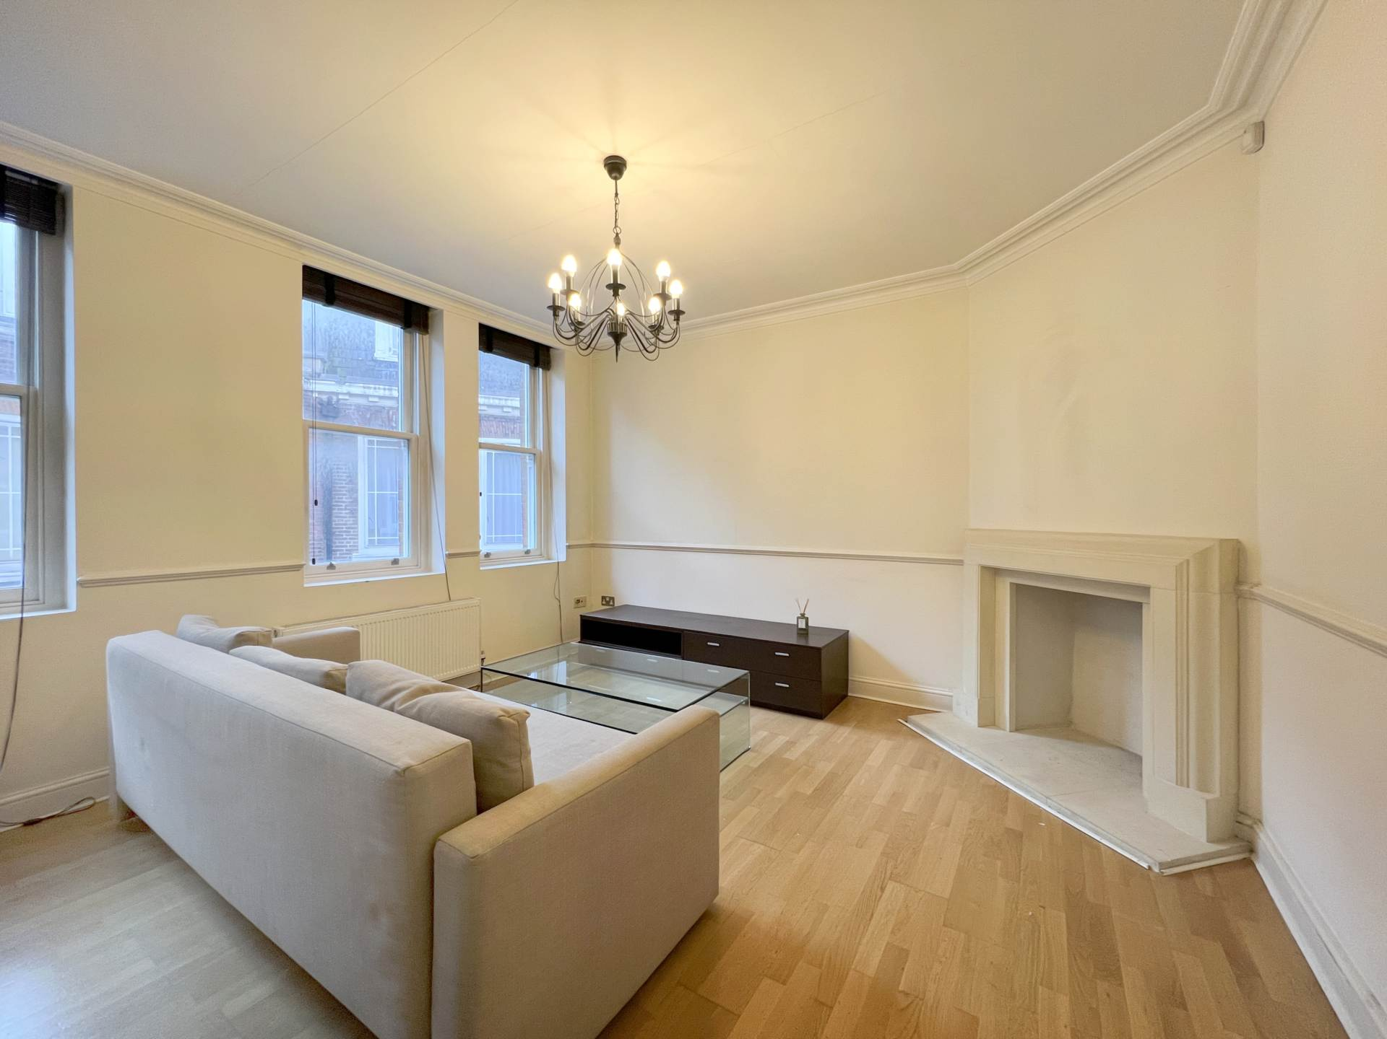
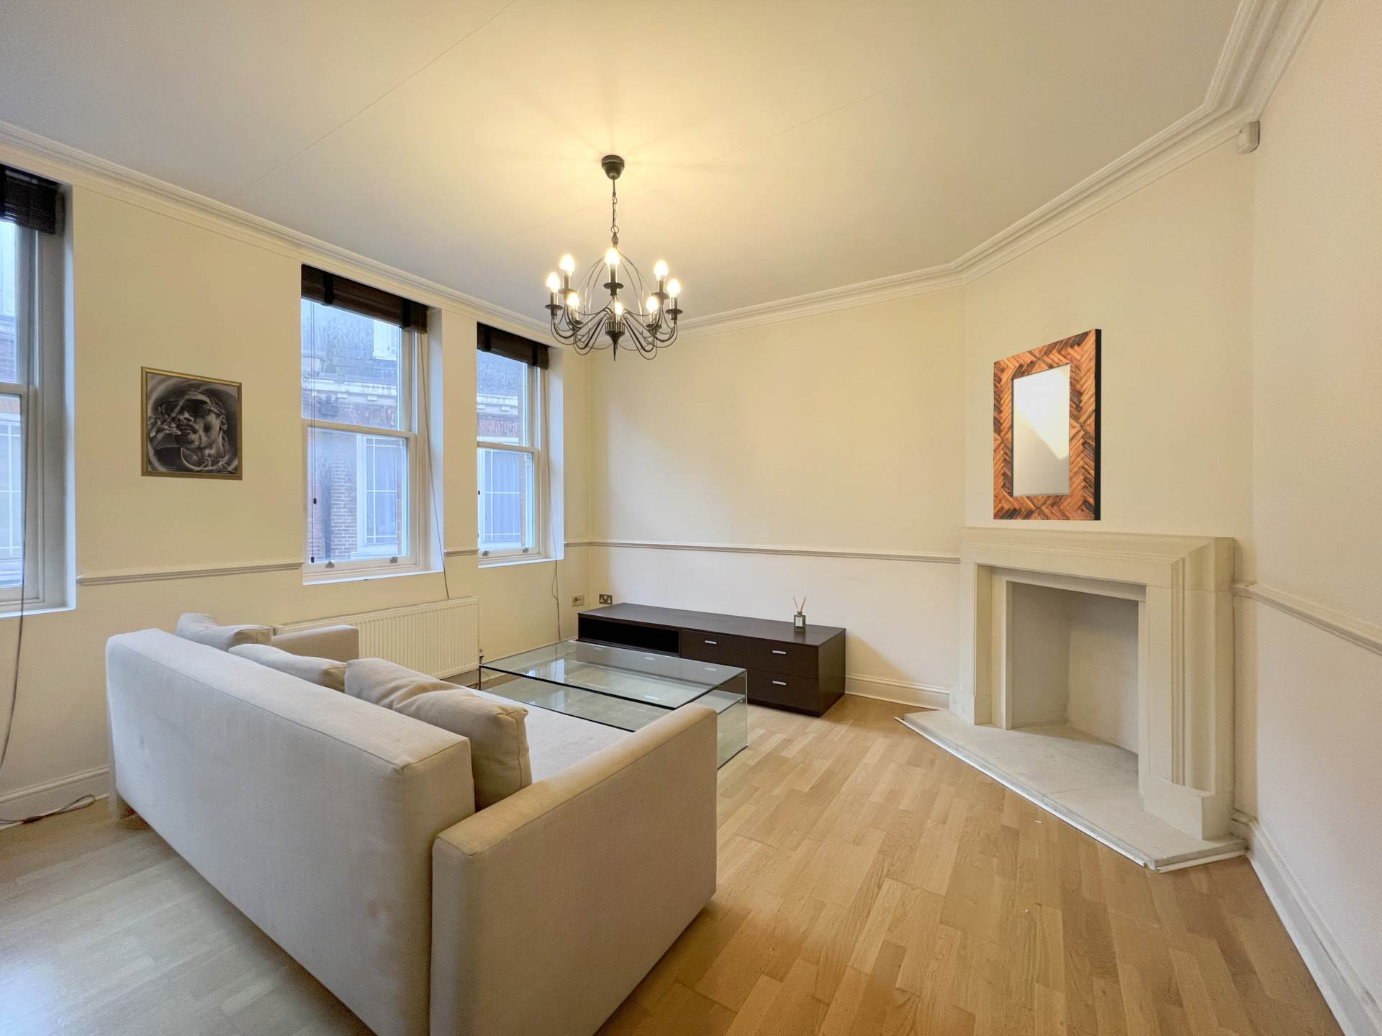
+ home mirror (1041, 433)
+ portrait (195, 427)
